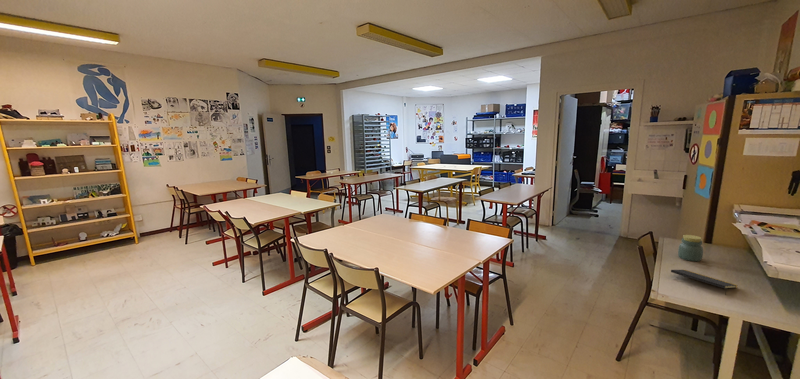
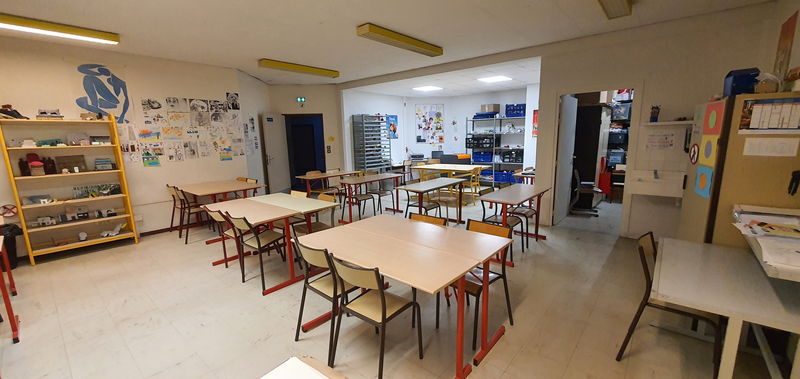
- jar (690, 247)
- notepad (703, 278)
